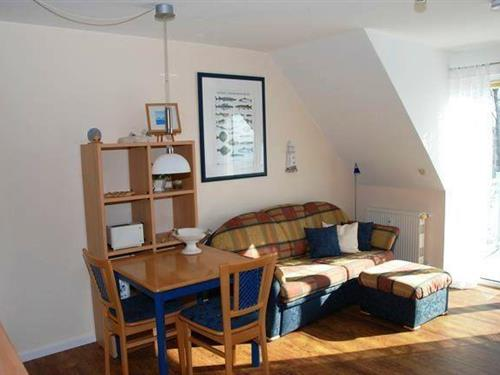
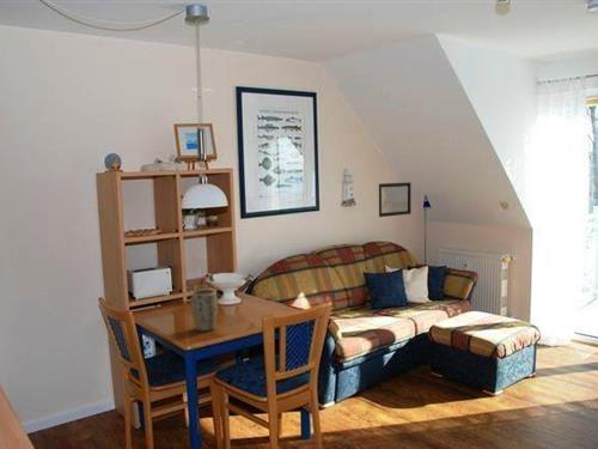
+ wall art (395, 199)
+ plant pot (203, 310)
